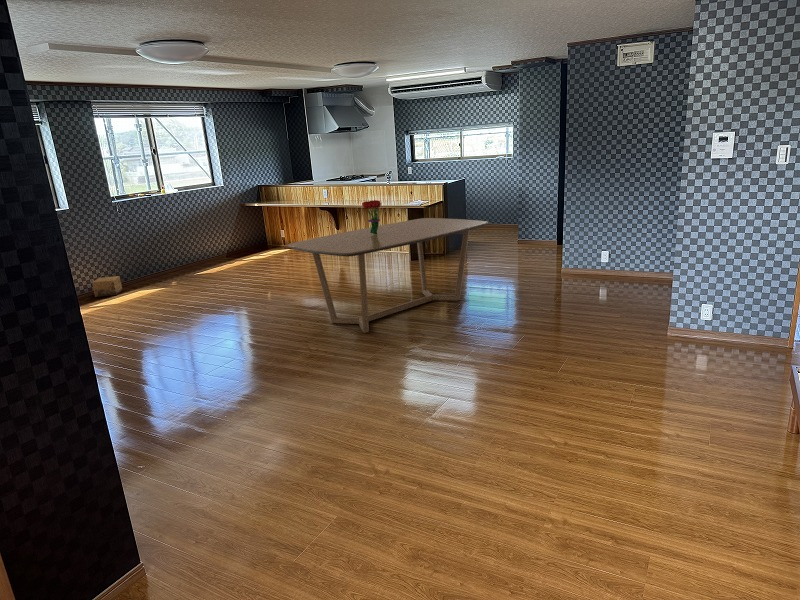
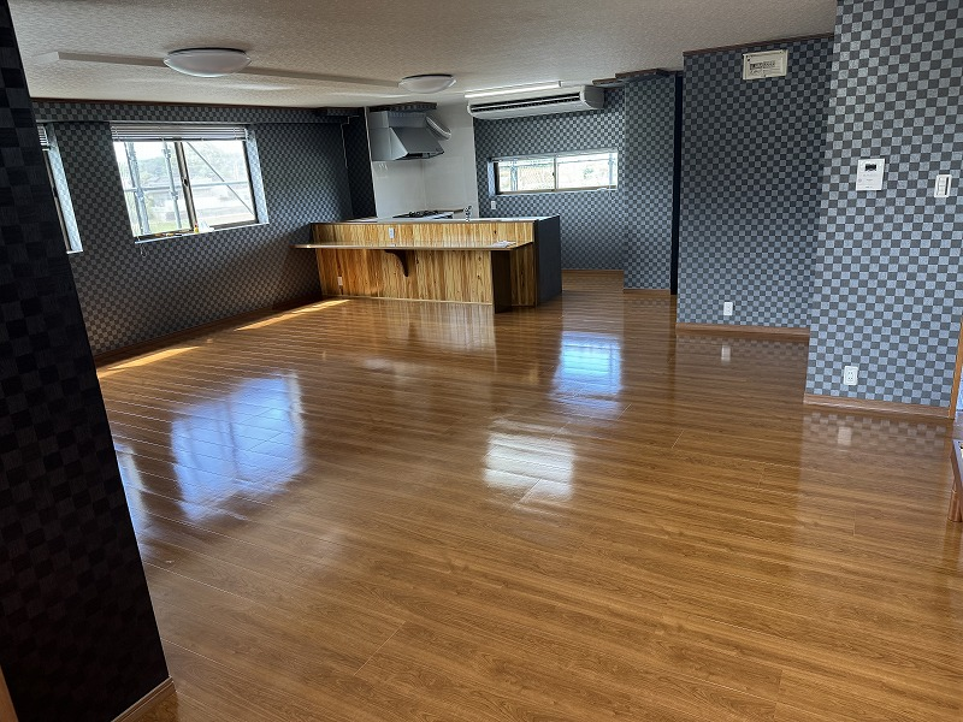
- cardboard box (107, 286)
- dining table (390, 248)
- bouquet (373, 217)
